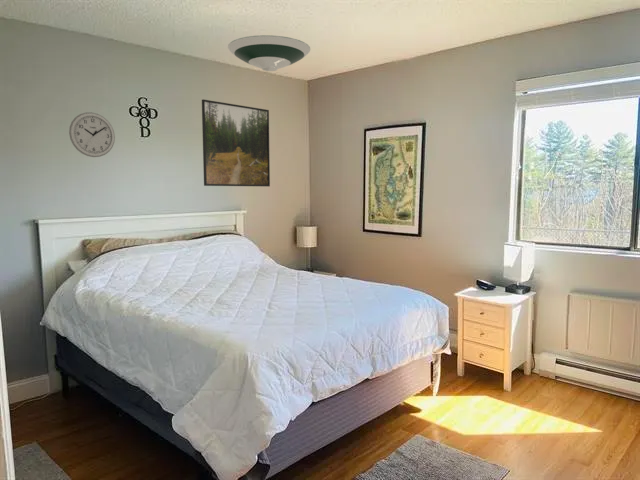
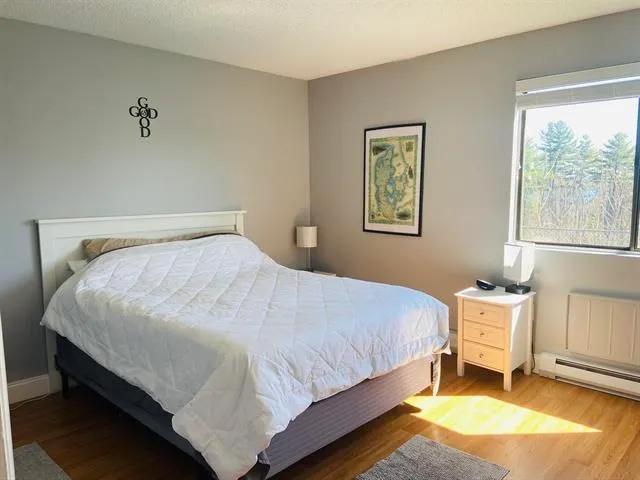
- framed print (238, 145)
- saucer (269, 59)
- wall clock (93, 134)
